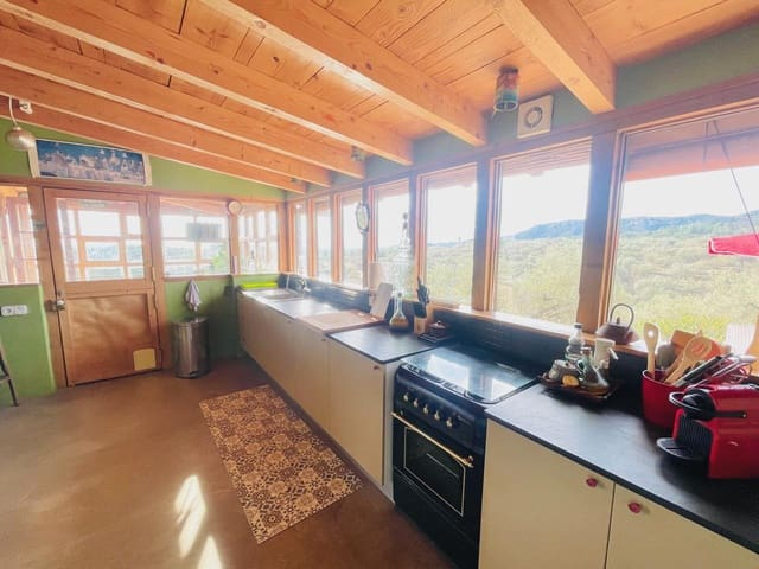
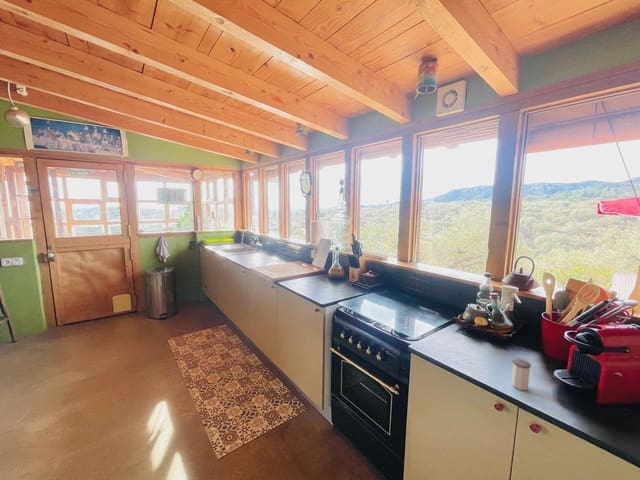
+ salt shaker (520, 374)
